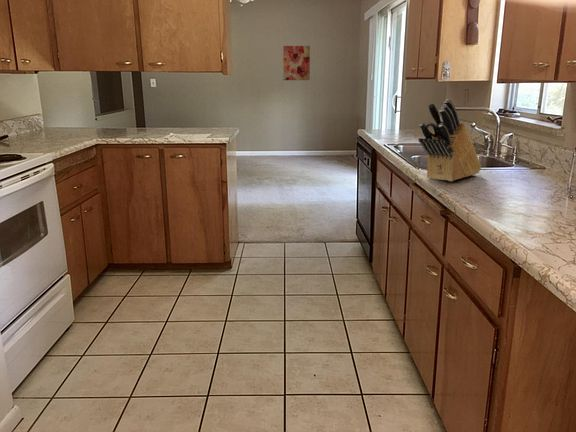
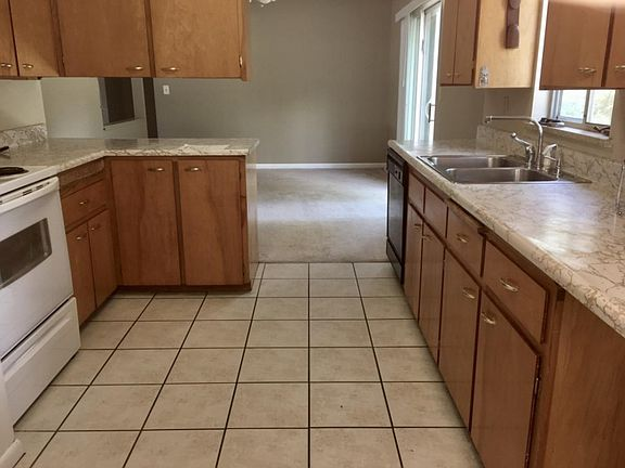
- knife block (451, 139)
- wall art (296, 63)
